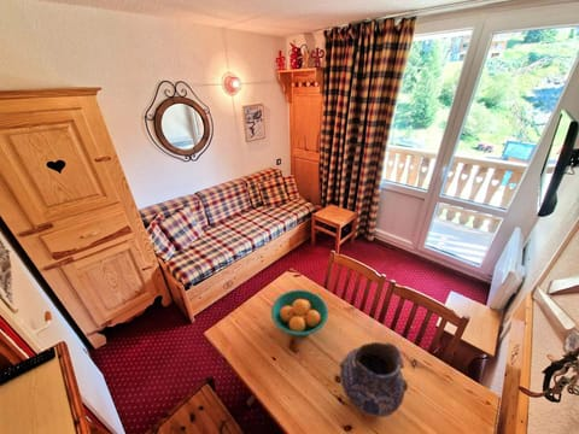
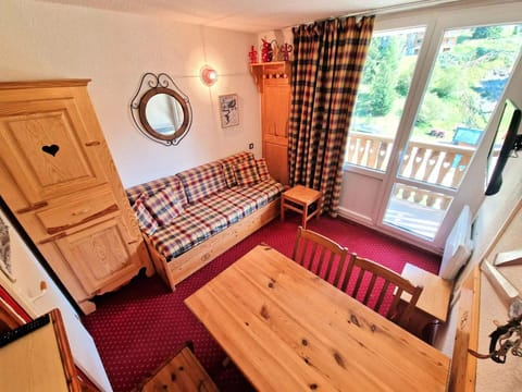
- pottery (372, 376)
- fruit bowl (299, 313)
